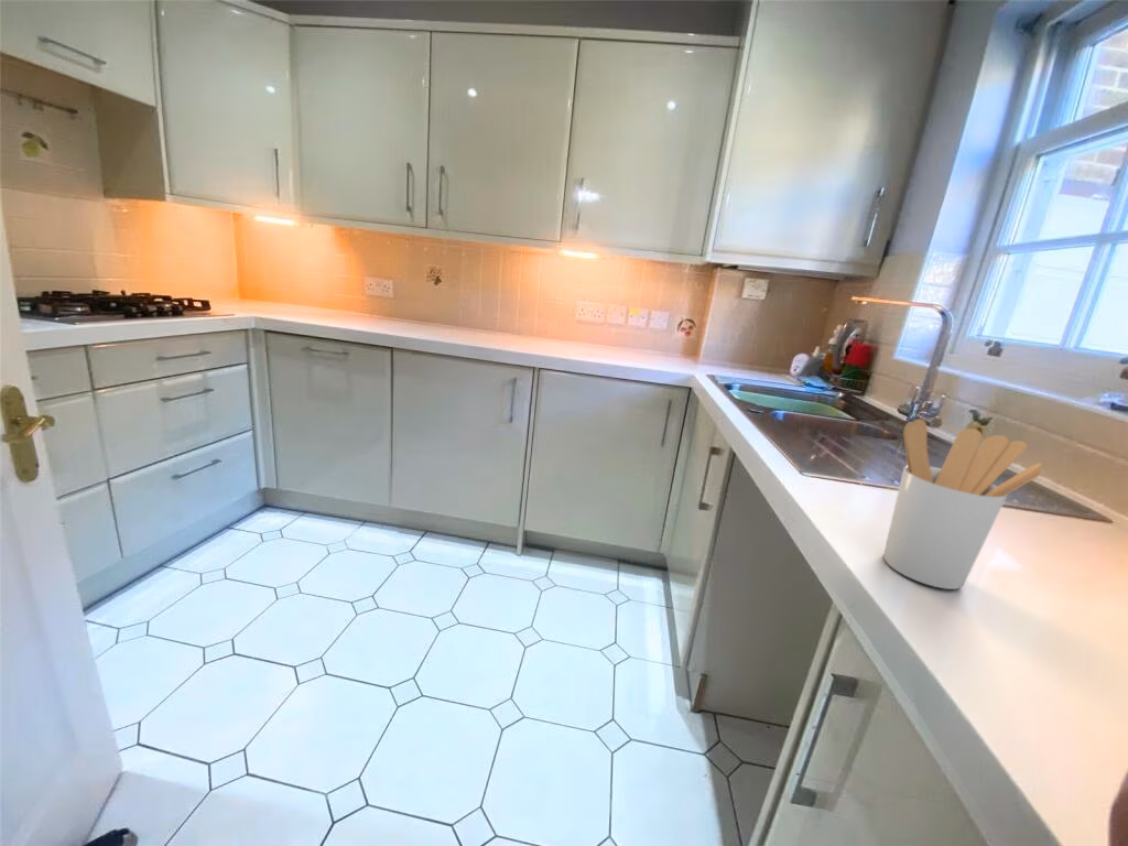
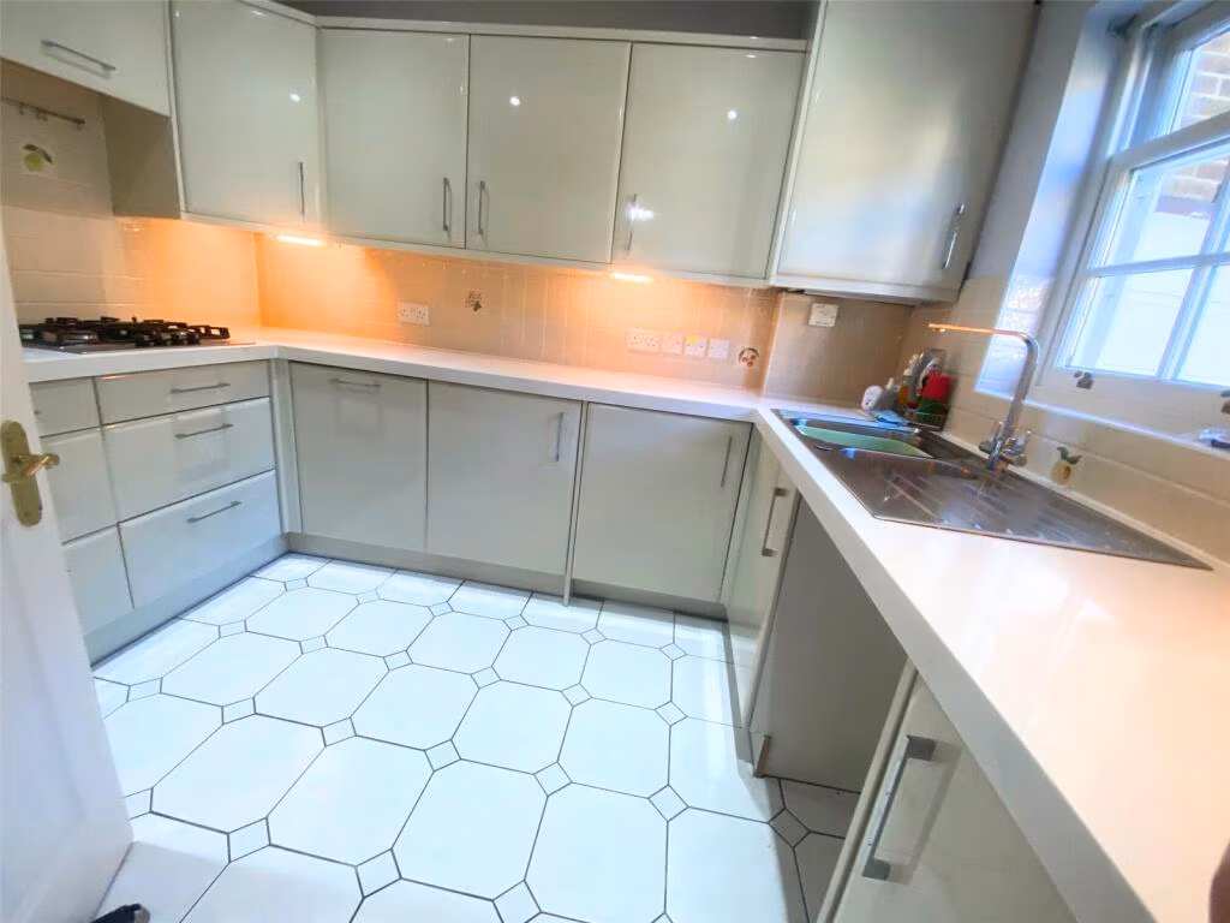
- utensil holder (953, 500)
